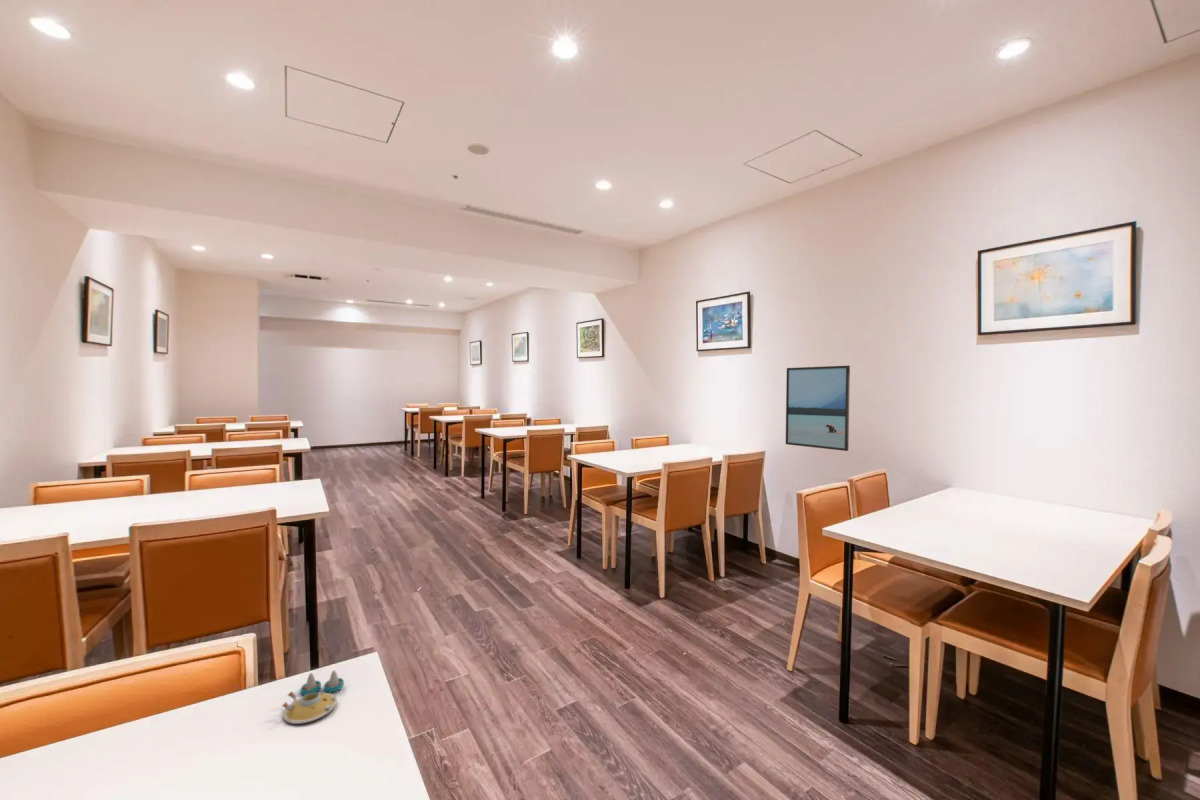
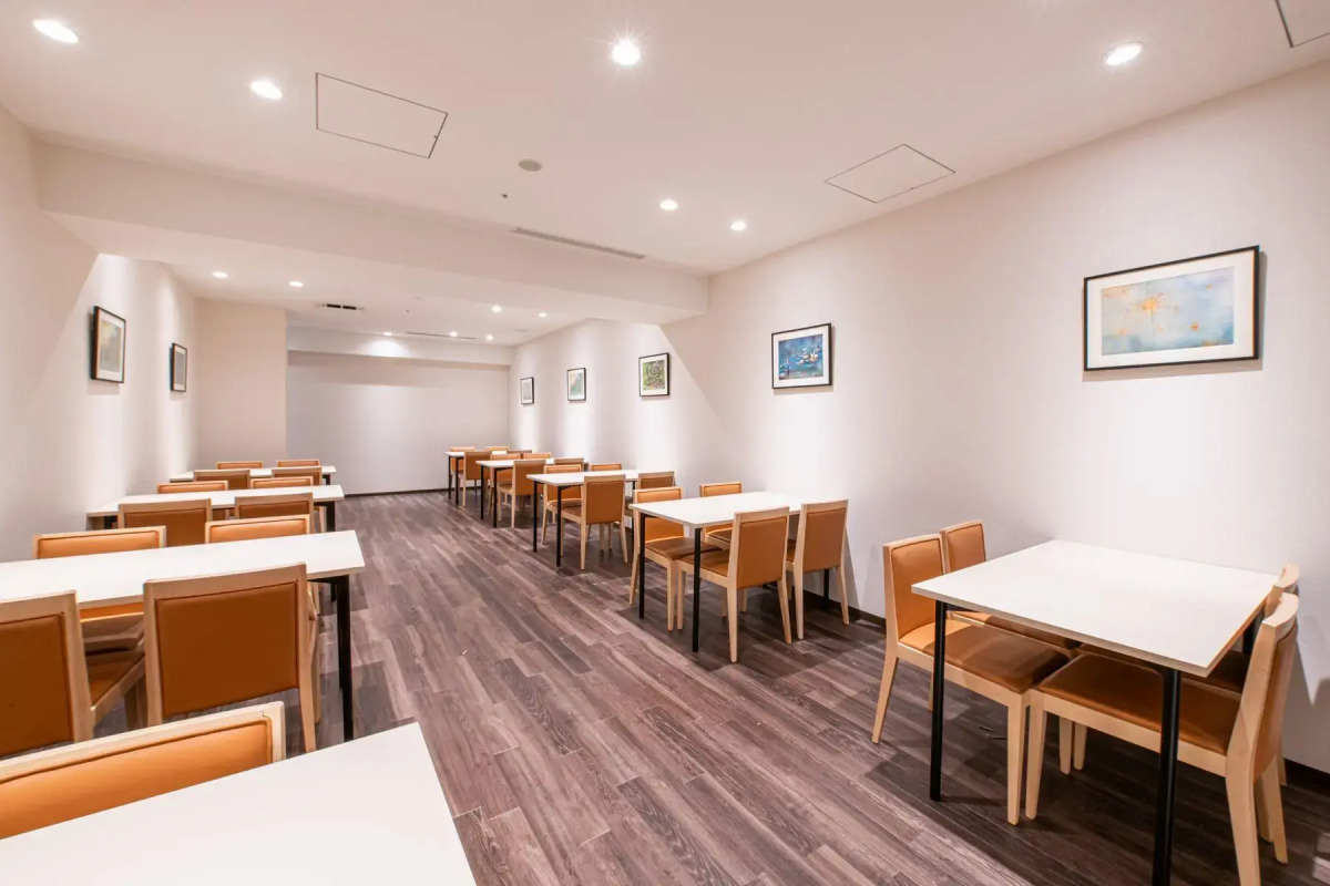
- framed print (815, 407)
- salt and pepper shaker set (313, 693)
